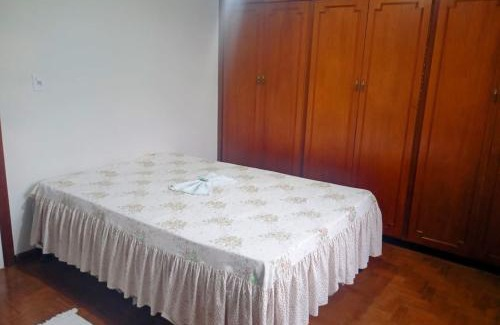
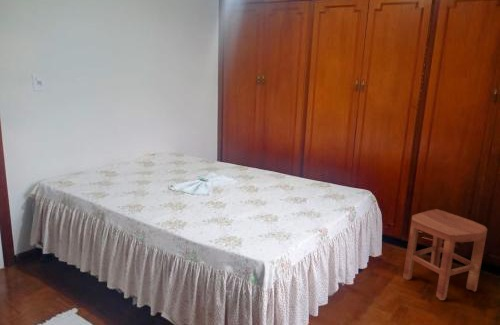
+ stool (442, 252)
